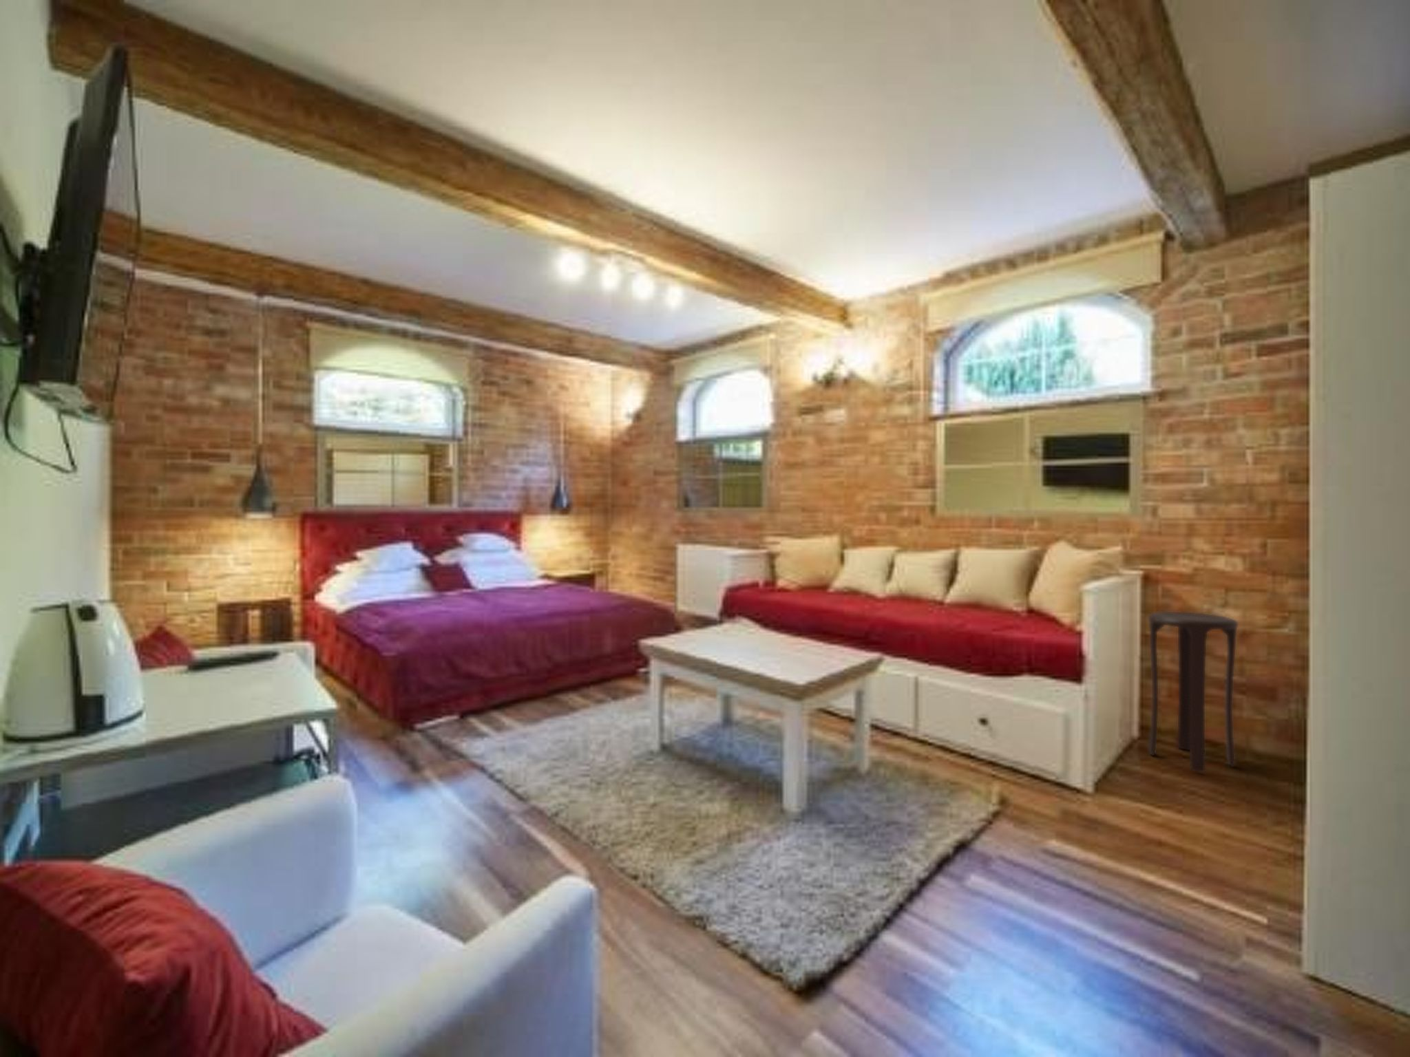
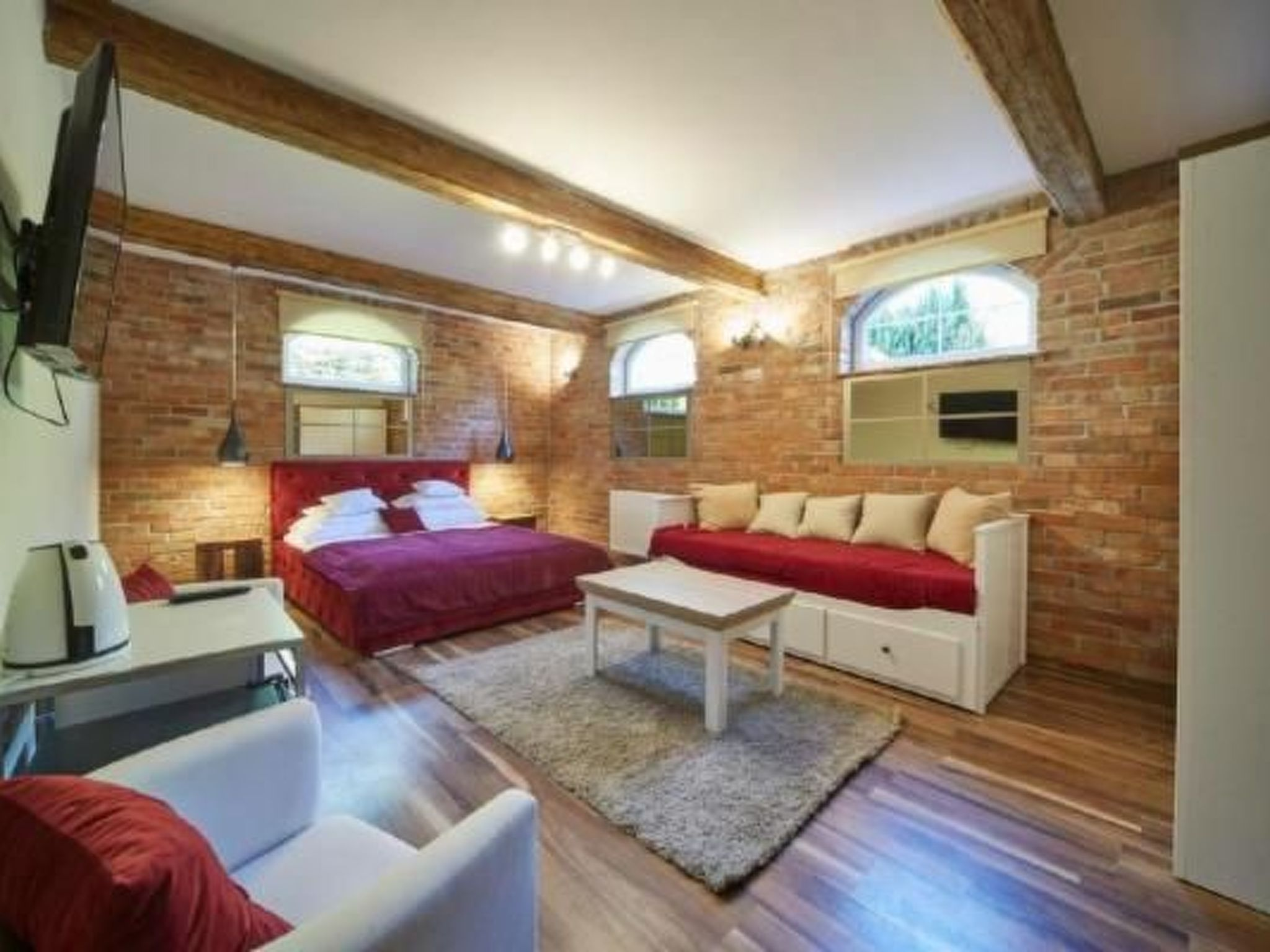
- stool (1191, 688)
